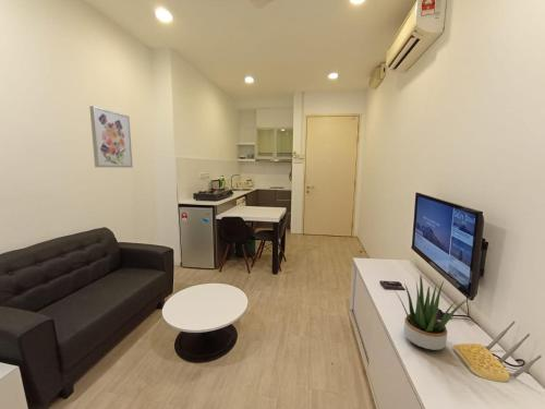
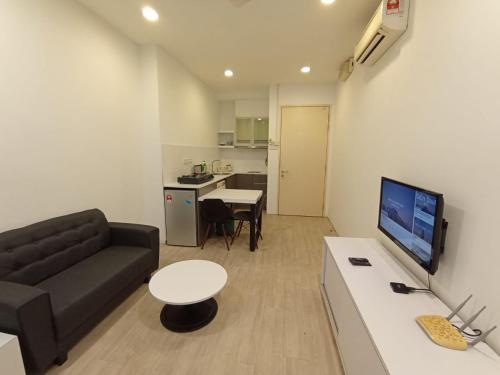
- potted plant (426, 311)
- wall art (112, 140)
